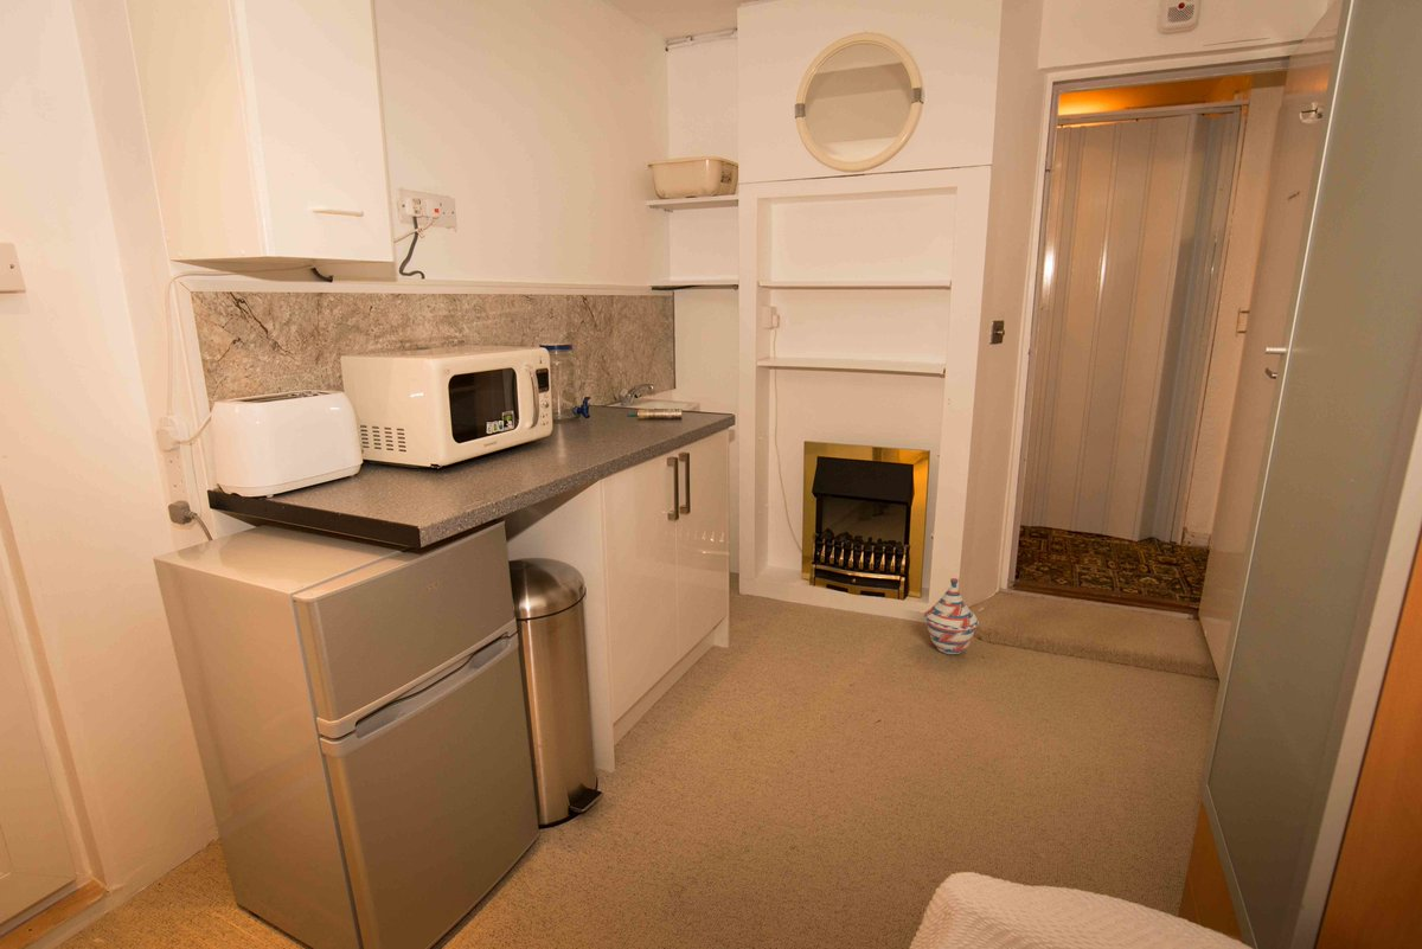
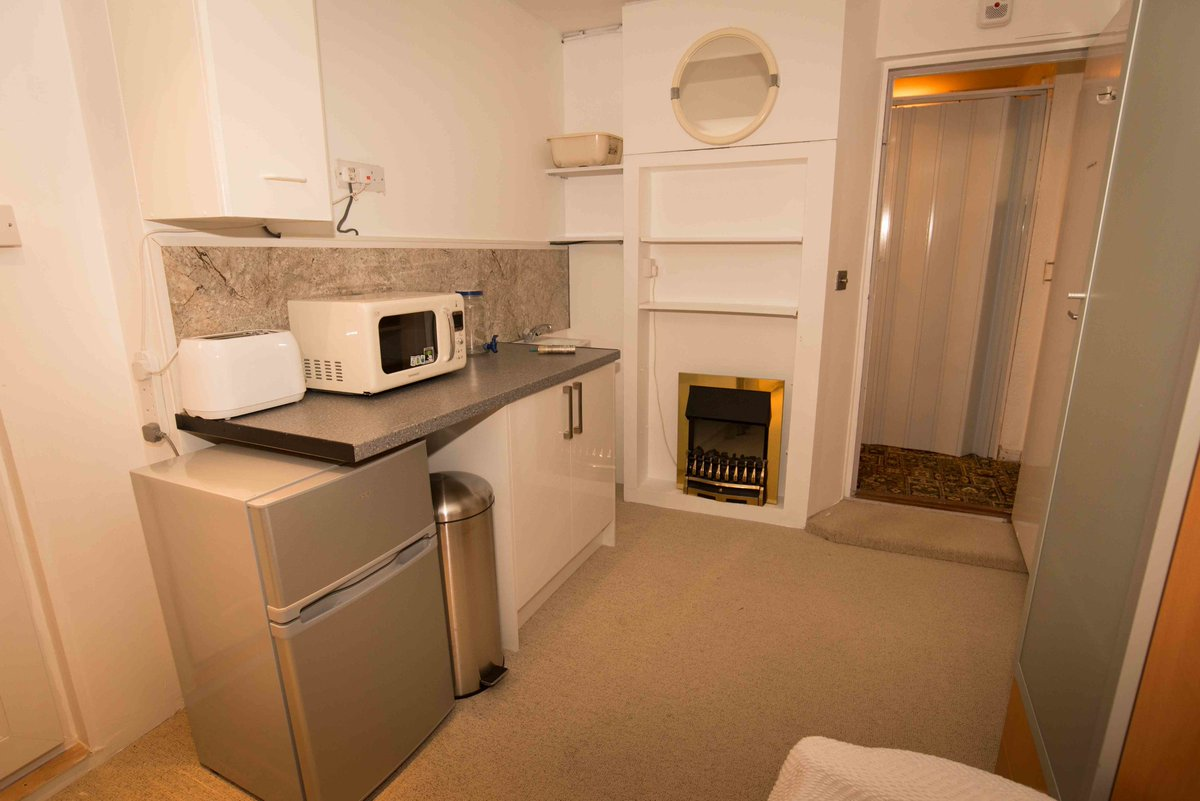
- woven basket (950, 614)
